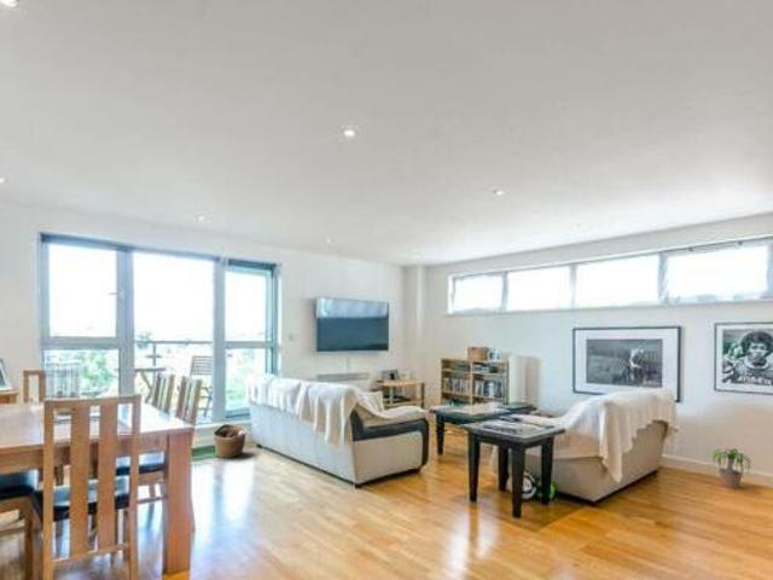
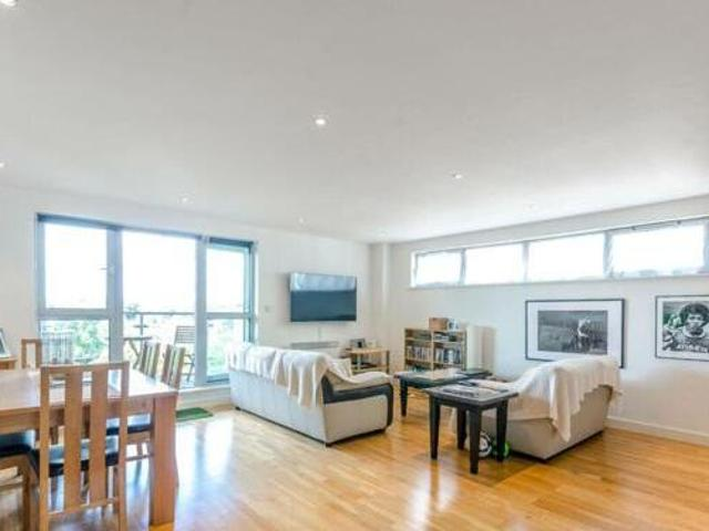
- potted plant (732, 468)
- basket (229, 441)
